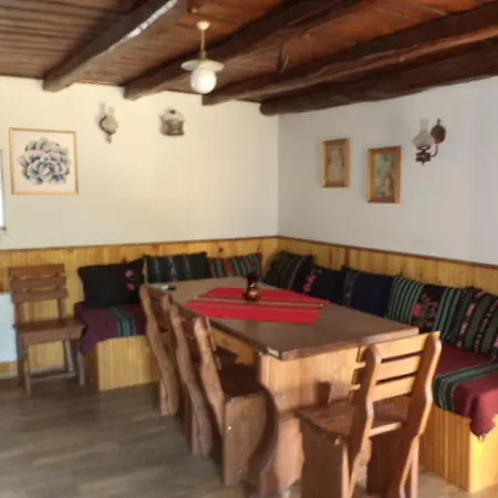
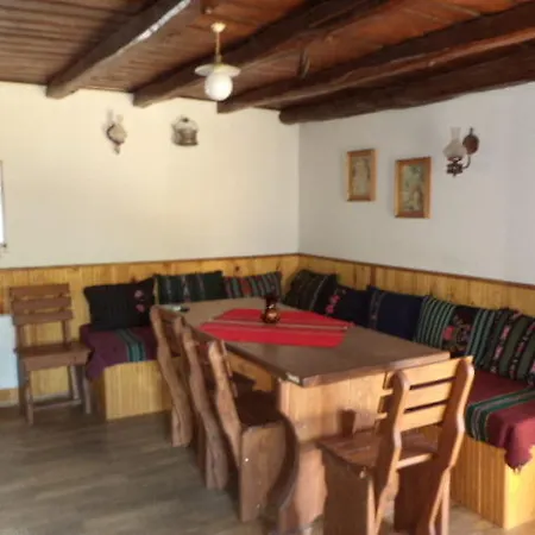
- wall art (44, 162)
